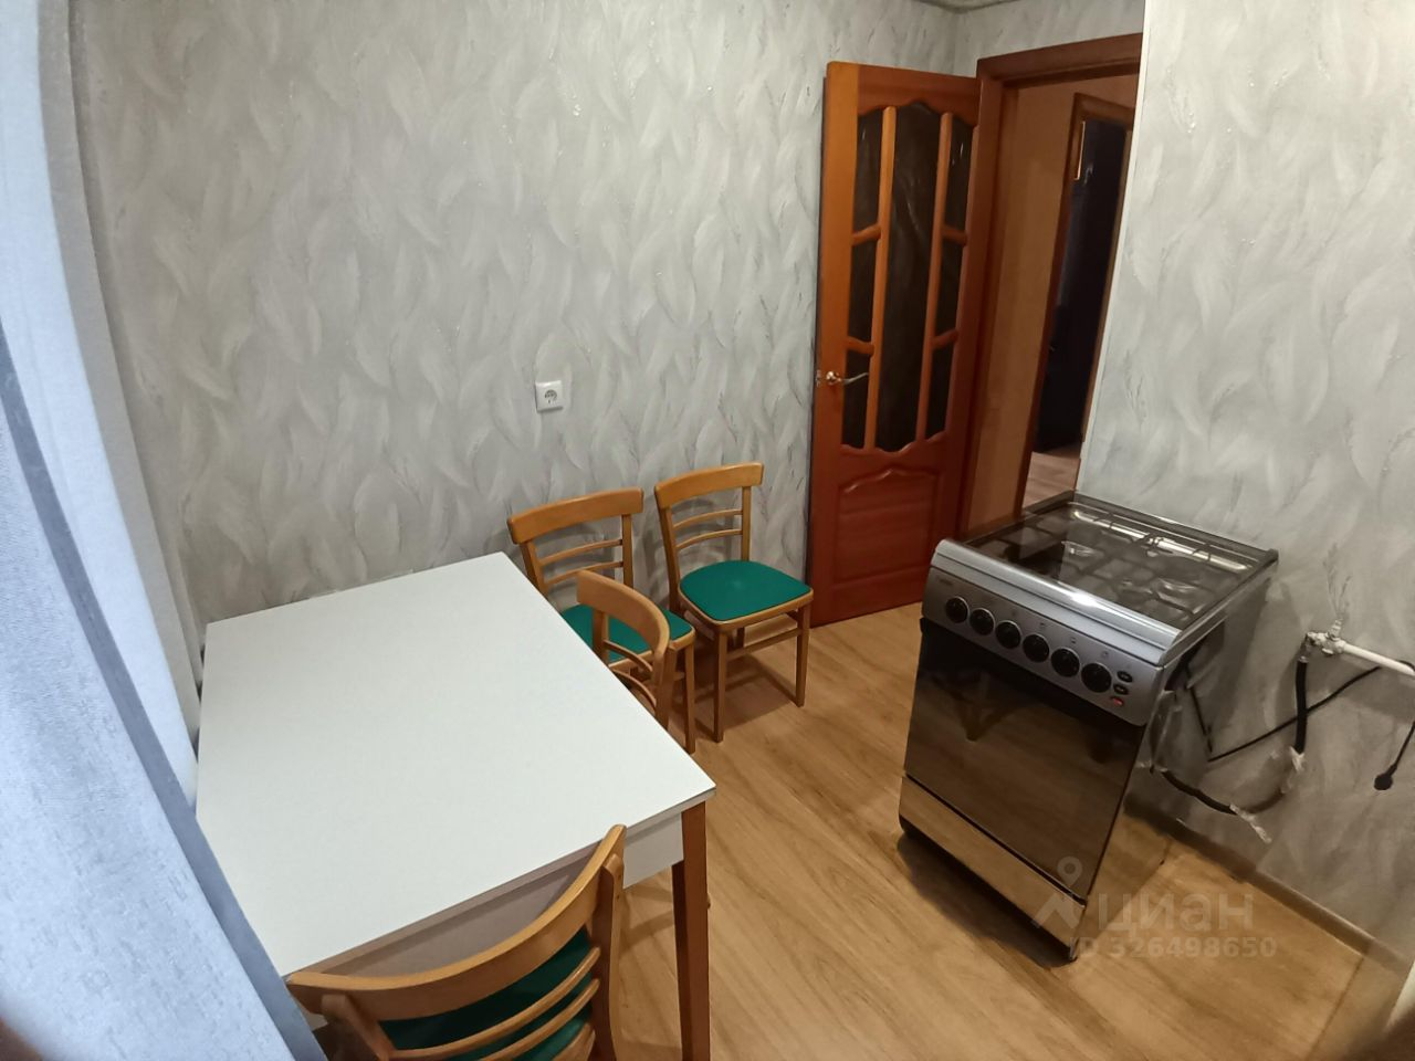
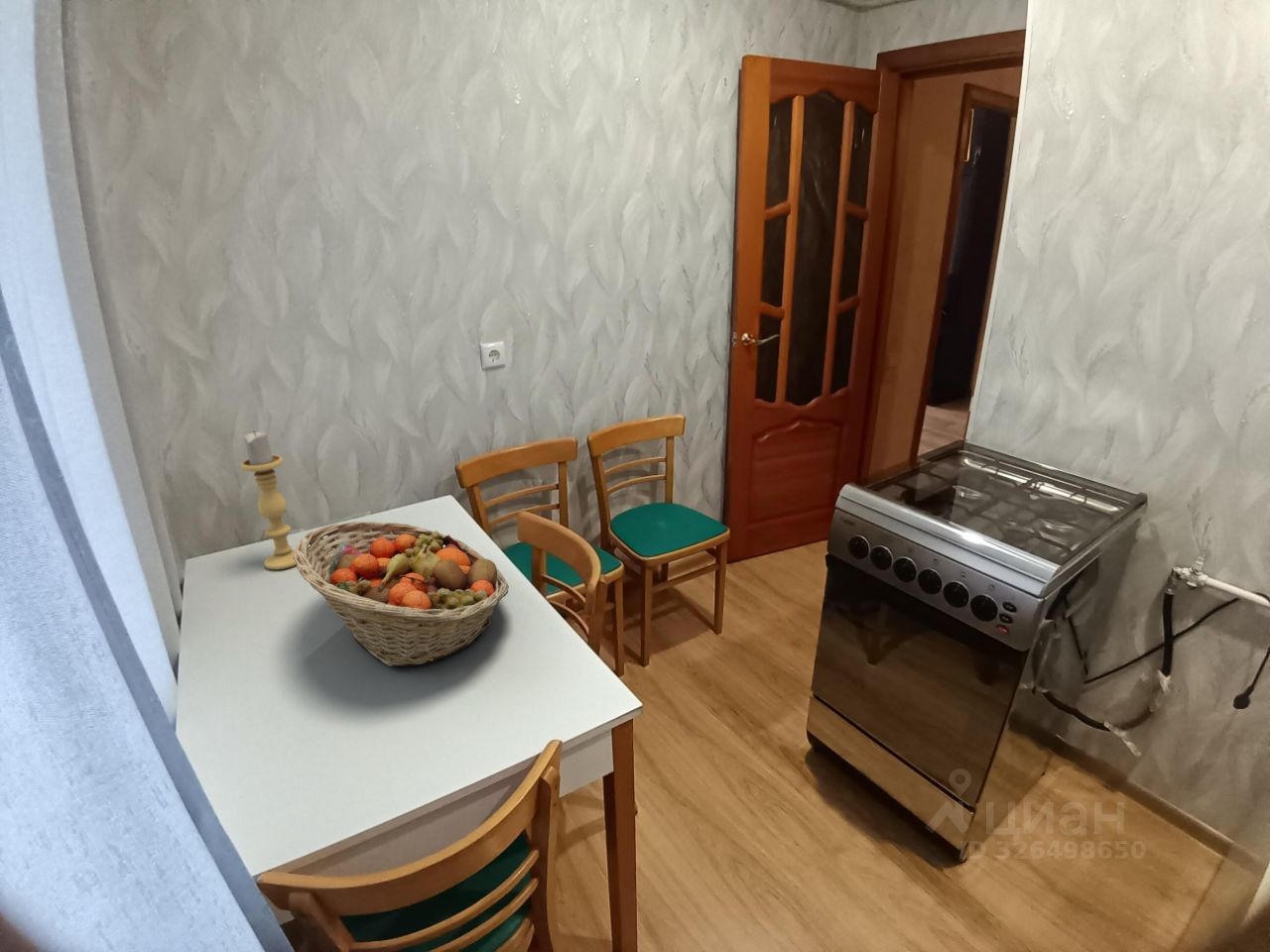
+ fruit basket (406, 580)
+ candle holder (270, 498)
